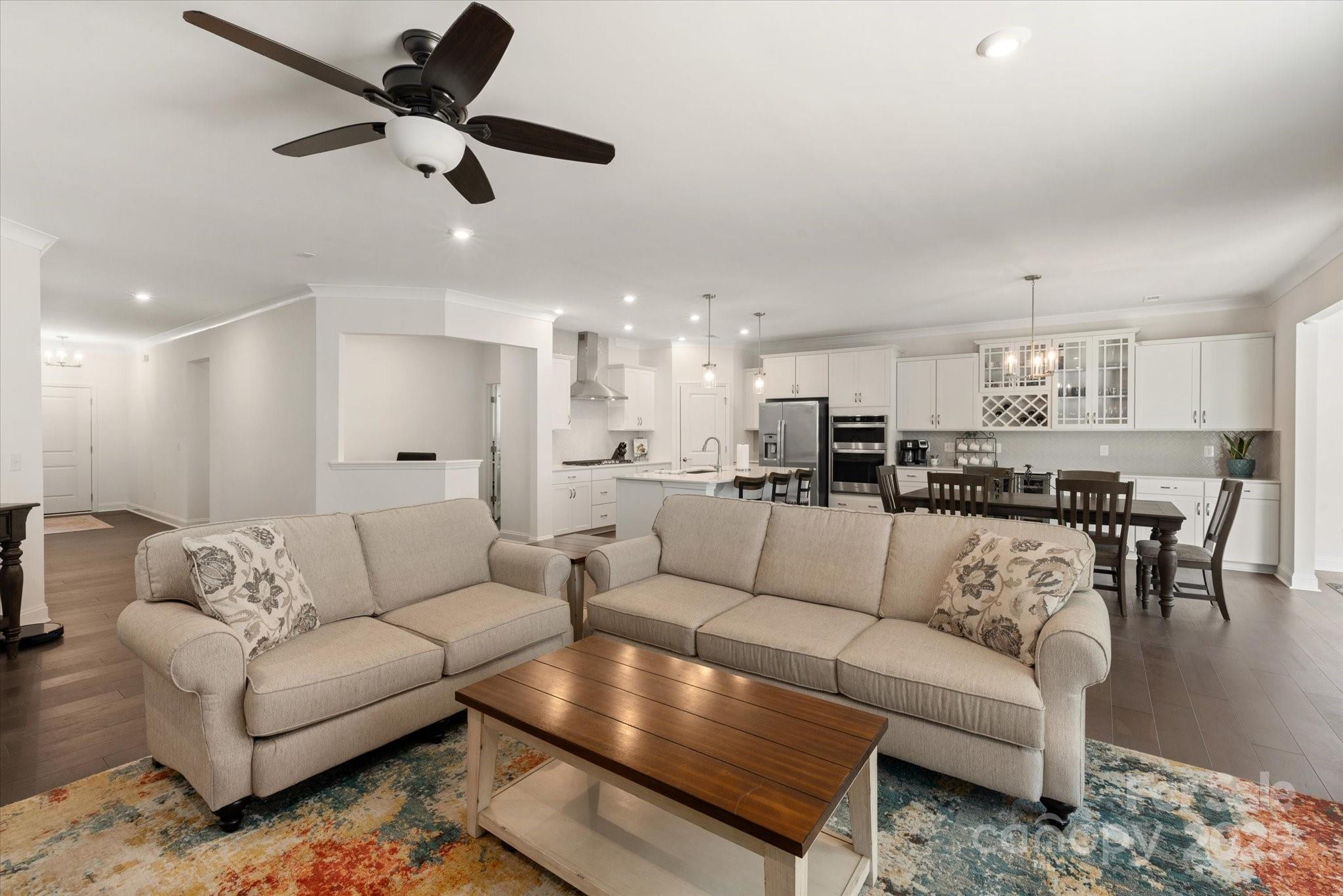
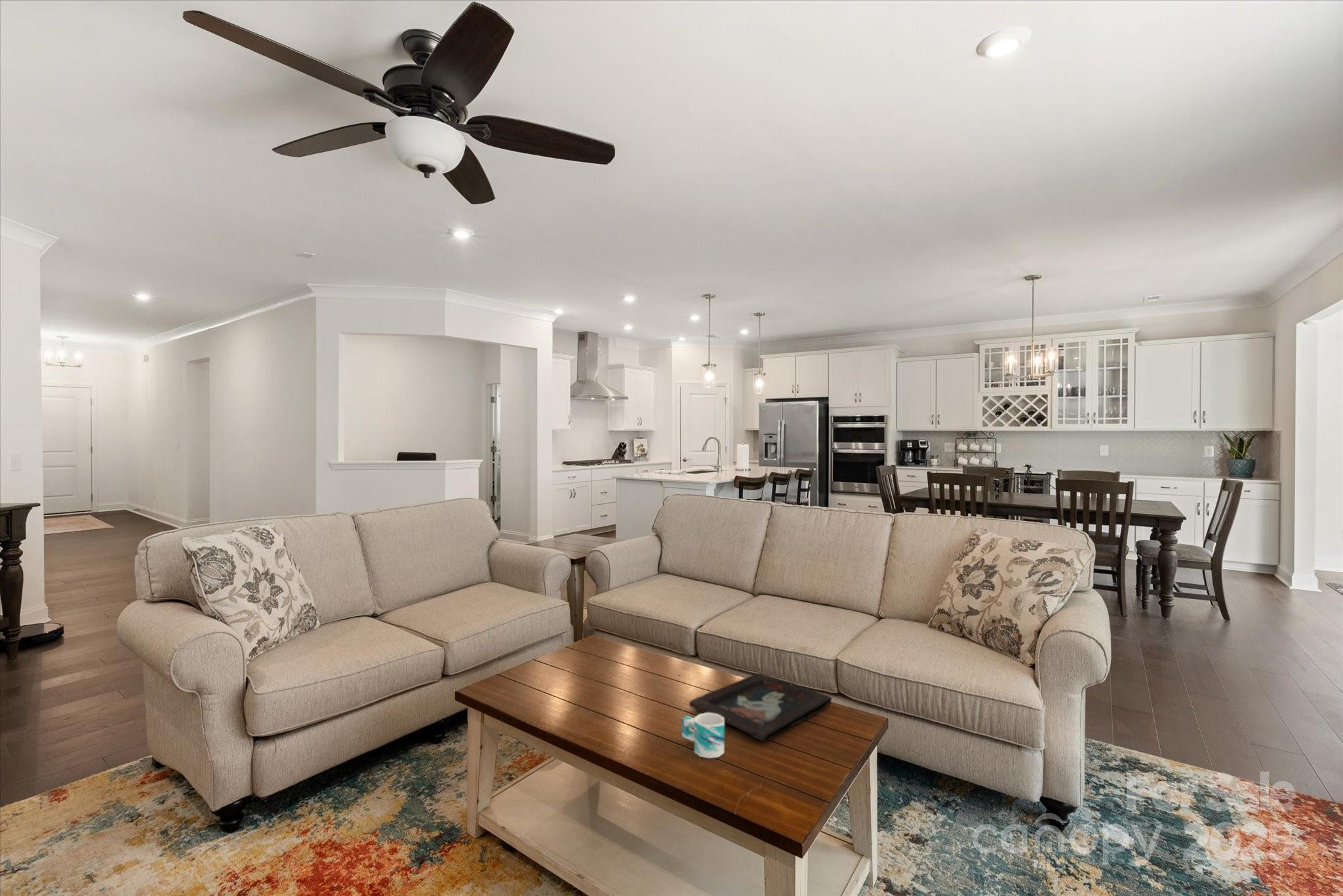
+ mug (702, 732)
+ decorative tray (761, 703)
